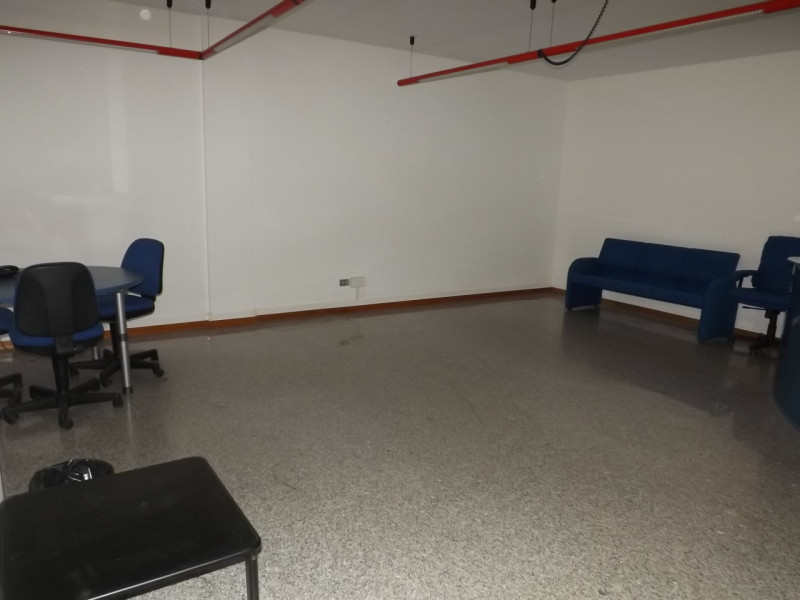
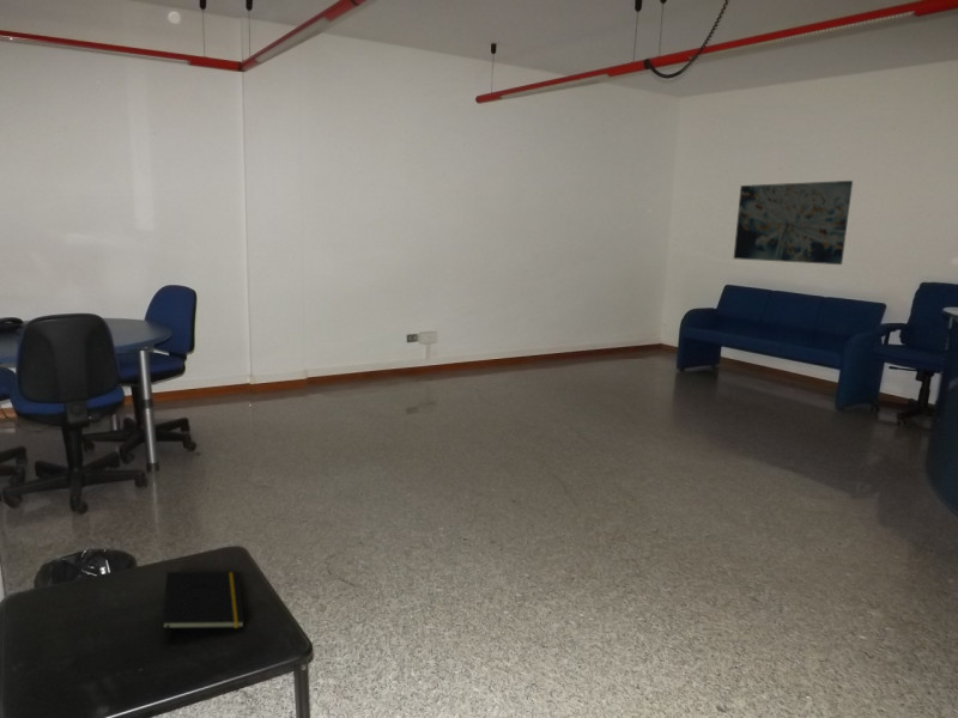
+ wall art (788, 223)
+ notepad (204, 598)
